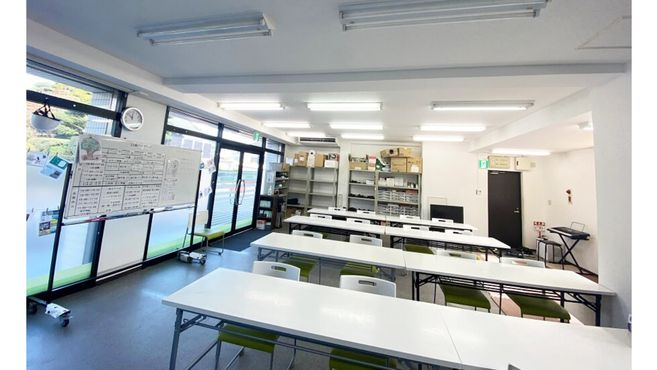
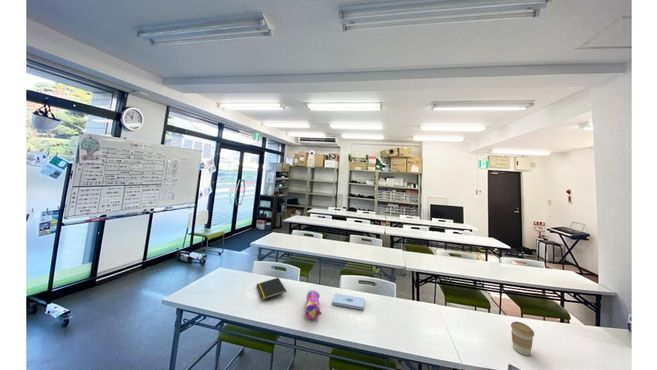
+ pencil case (313, 303)
+ notepad (270, 287)
+ coffee cup (521, 337)
+ notepad (348, 301)
